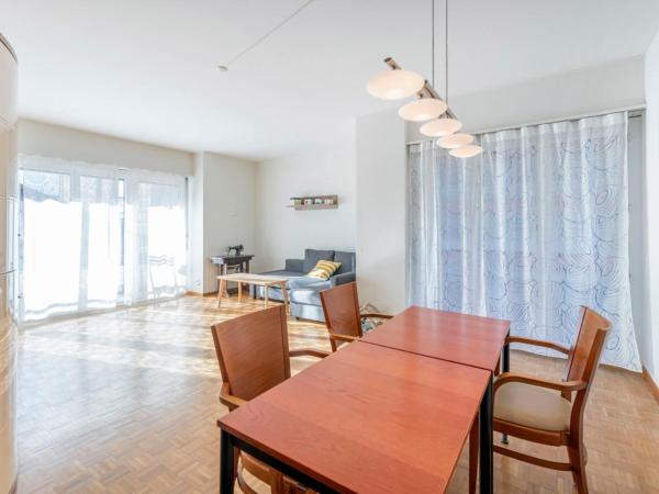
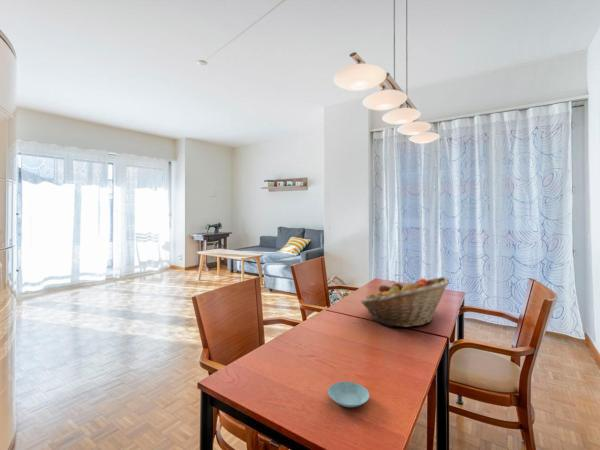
+ fruit basket (405, 297)
+ saucer (348, 396)
